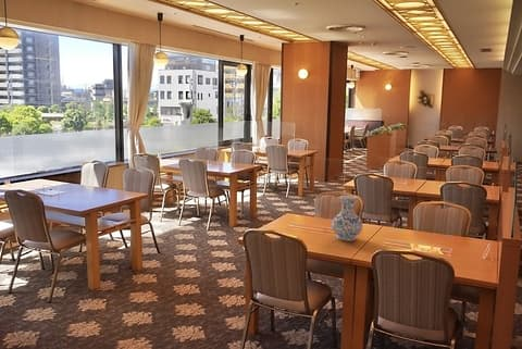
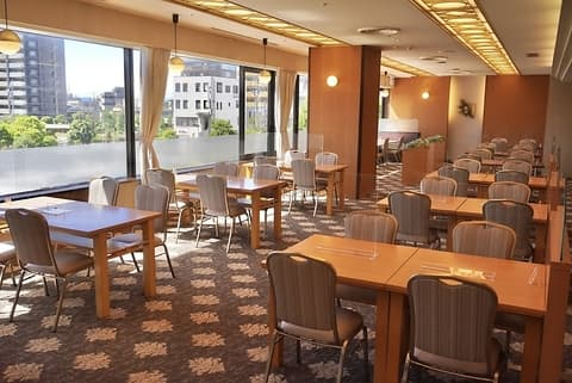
- vase (347, 217)
